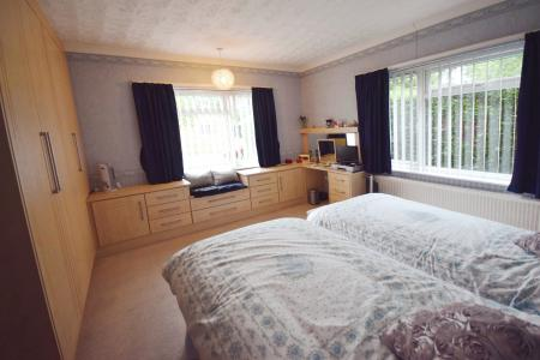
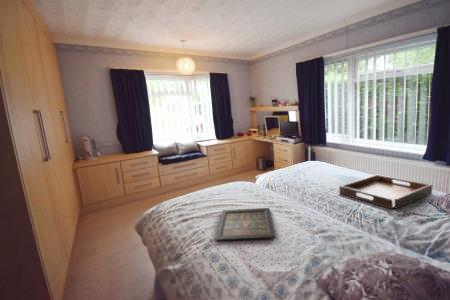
+ icon panel (245, 222)
+ serving tray (383, 189)
